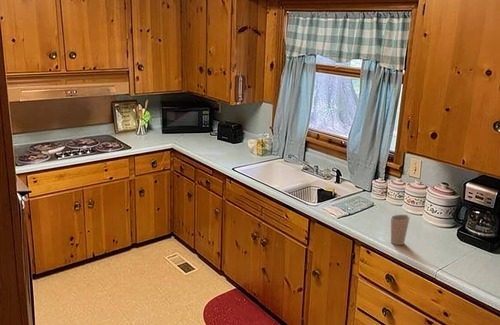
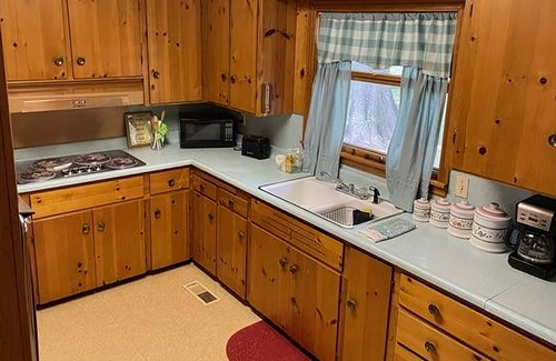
- cup (398, 229)
